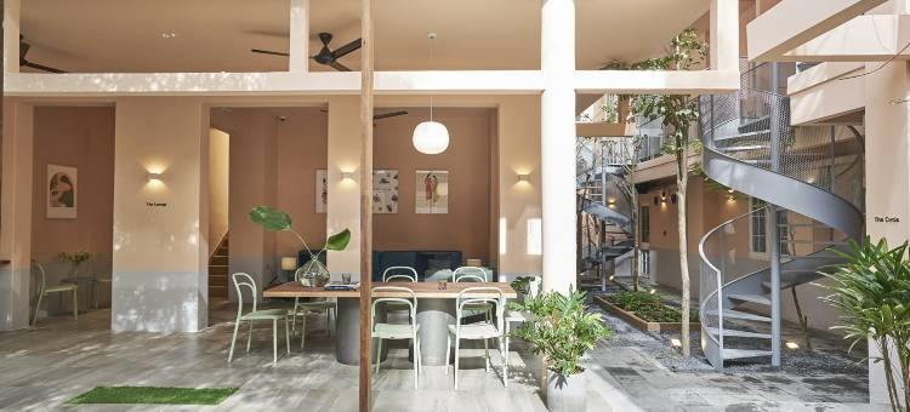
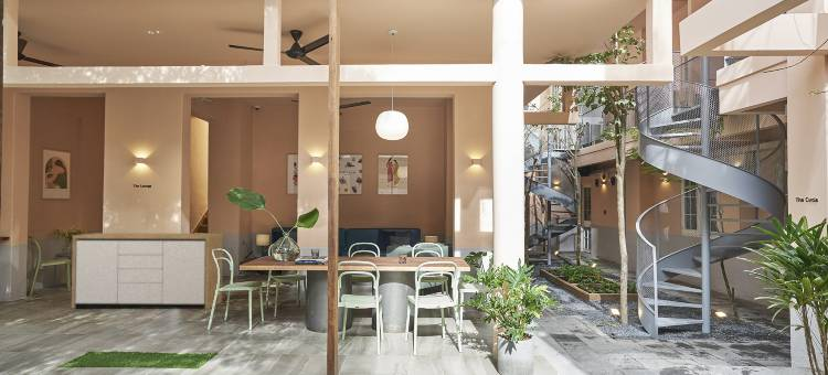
+ sideboard (149, 269)
